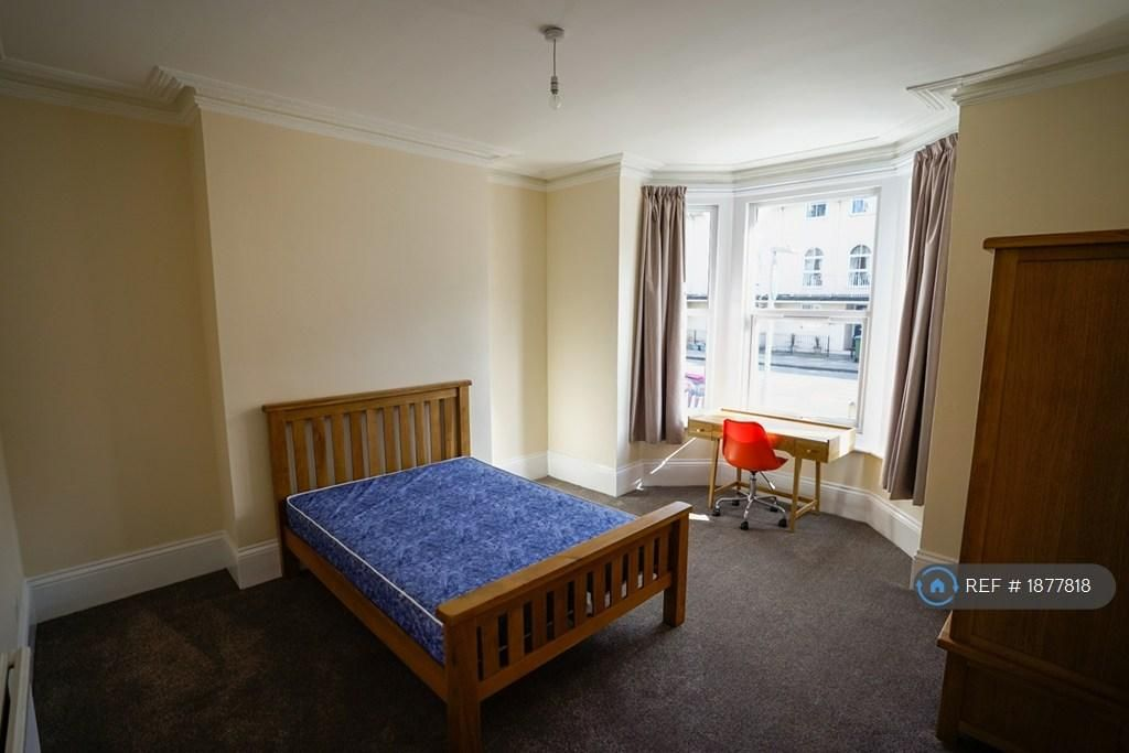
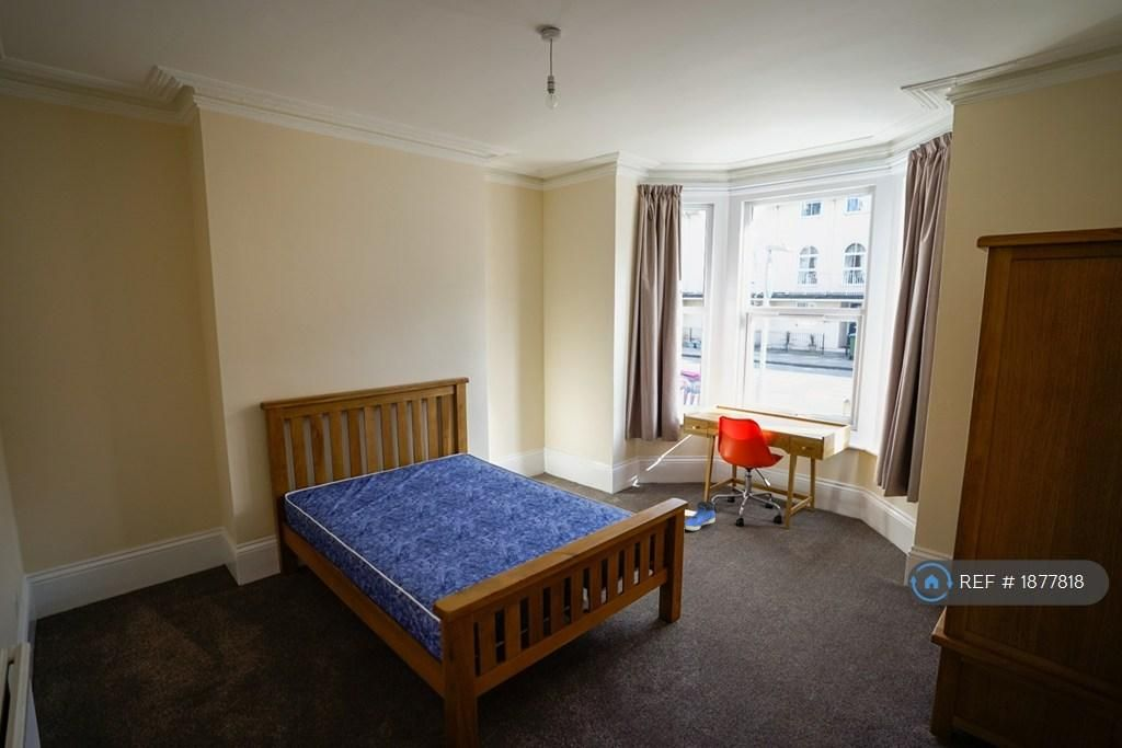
+ sneaker (699, 514)
